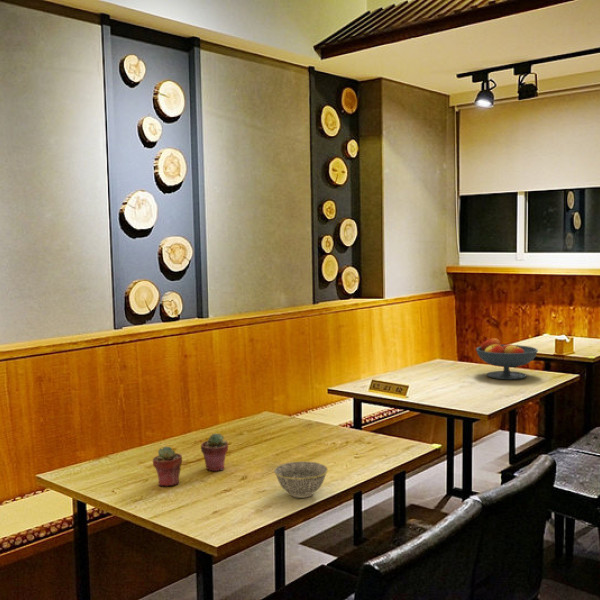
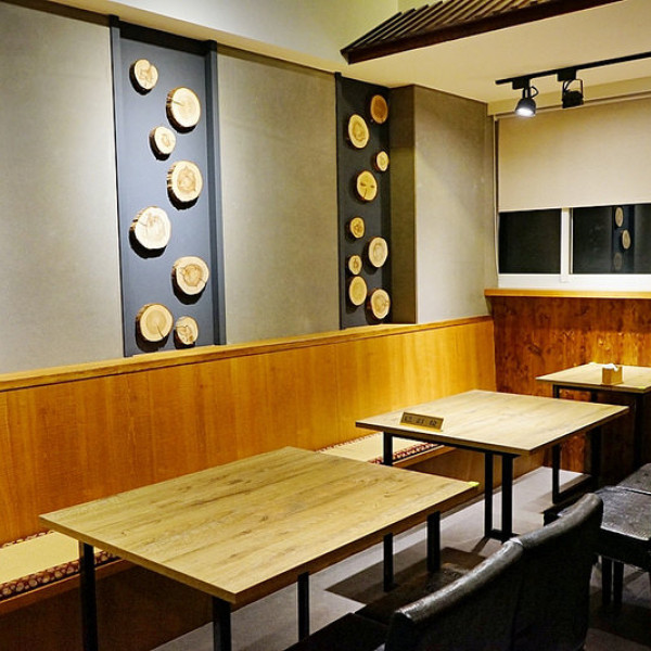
- fruit bowl (506, 357)
- bowl (301, 481)
- potted succulent (214, 451)
- potted succulent (167, 464)
